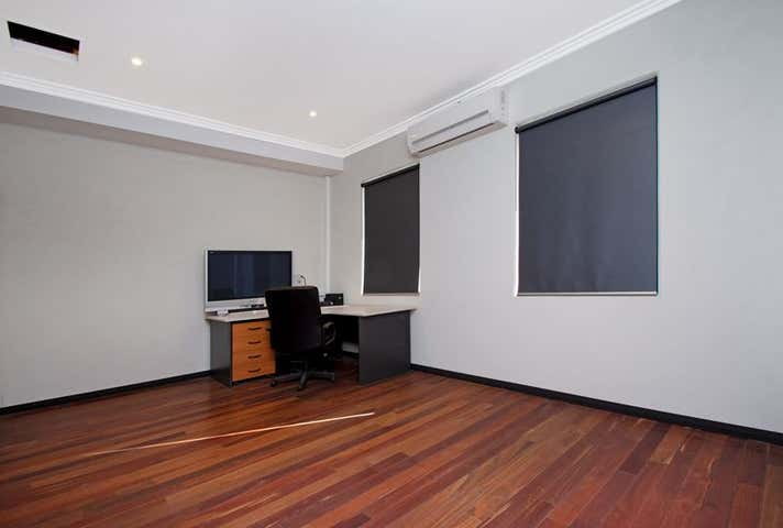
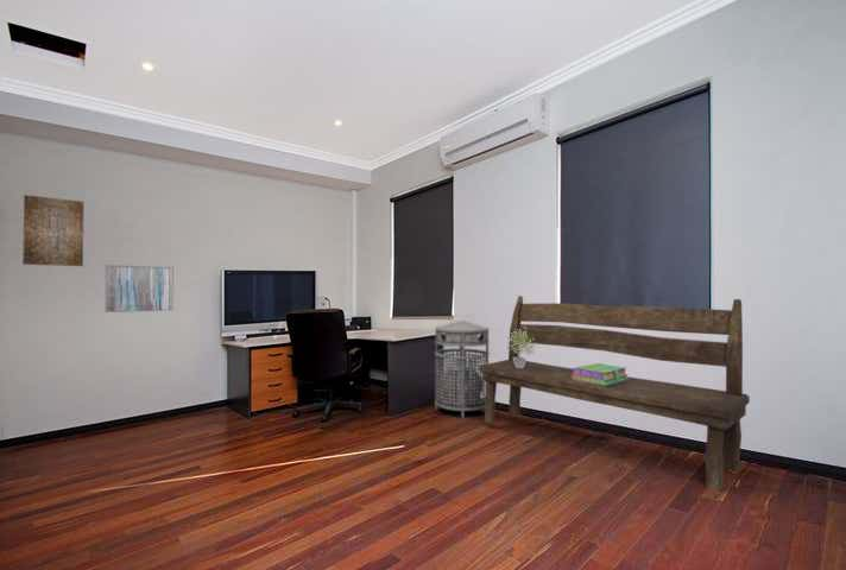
+ stack of books (599, 373)
+ trash can (461, 365)
+ wall art (53, 232)
+ bench (591, 382)
+ potted plant (520, 346)
+ wall art (140, 289)
